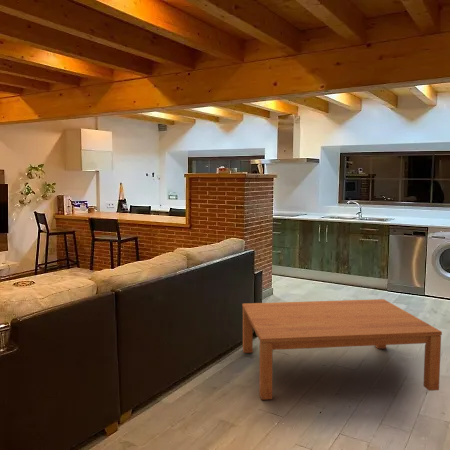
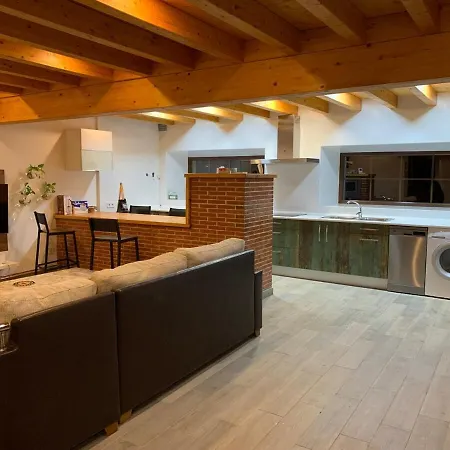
- coffee table (330, 342)
